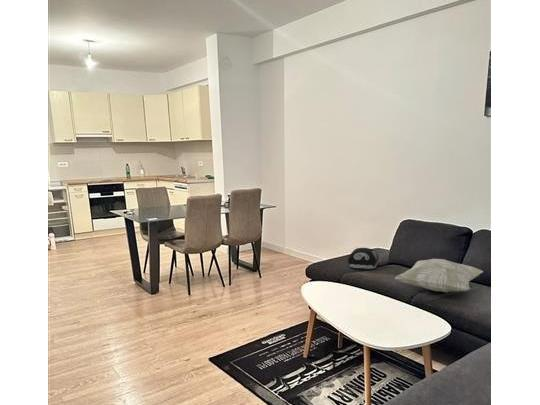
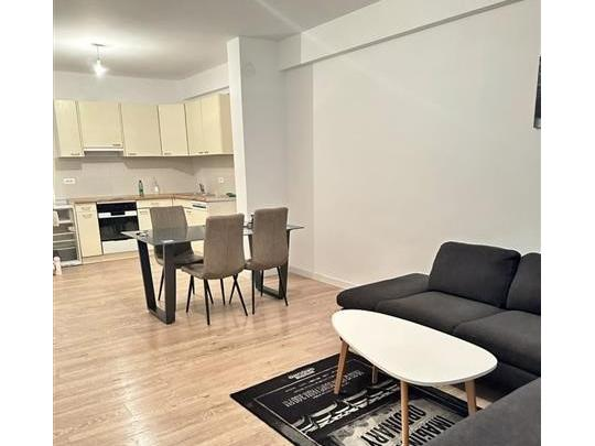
- decorative pillow (439, 274)
- cushion (363, 257)
